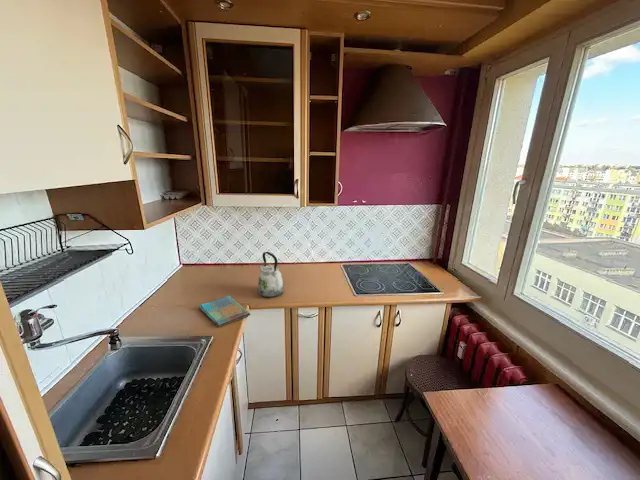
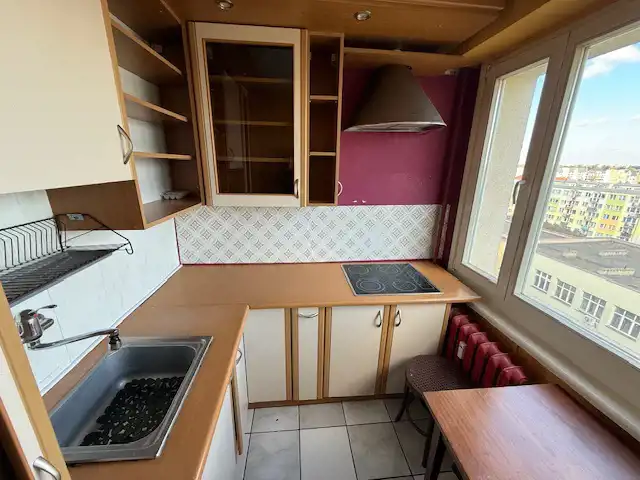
- dish towel (224, 309)
- kettle (267, 272)
